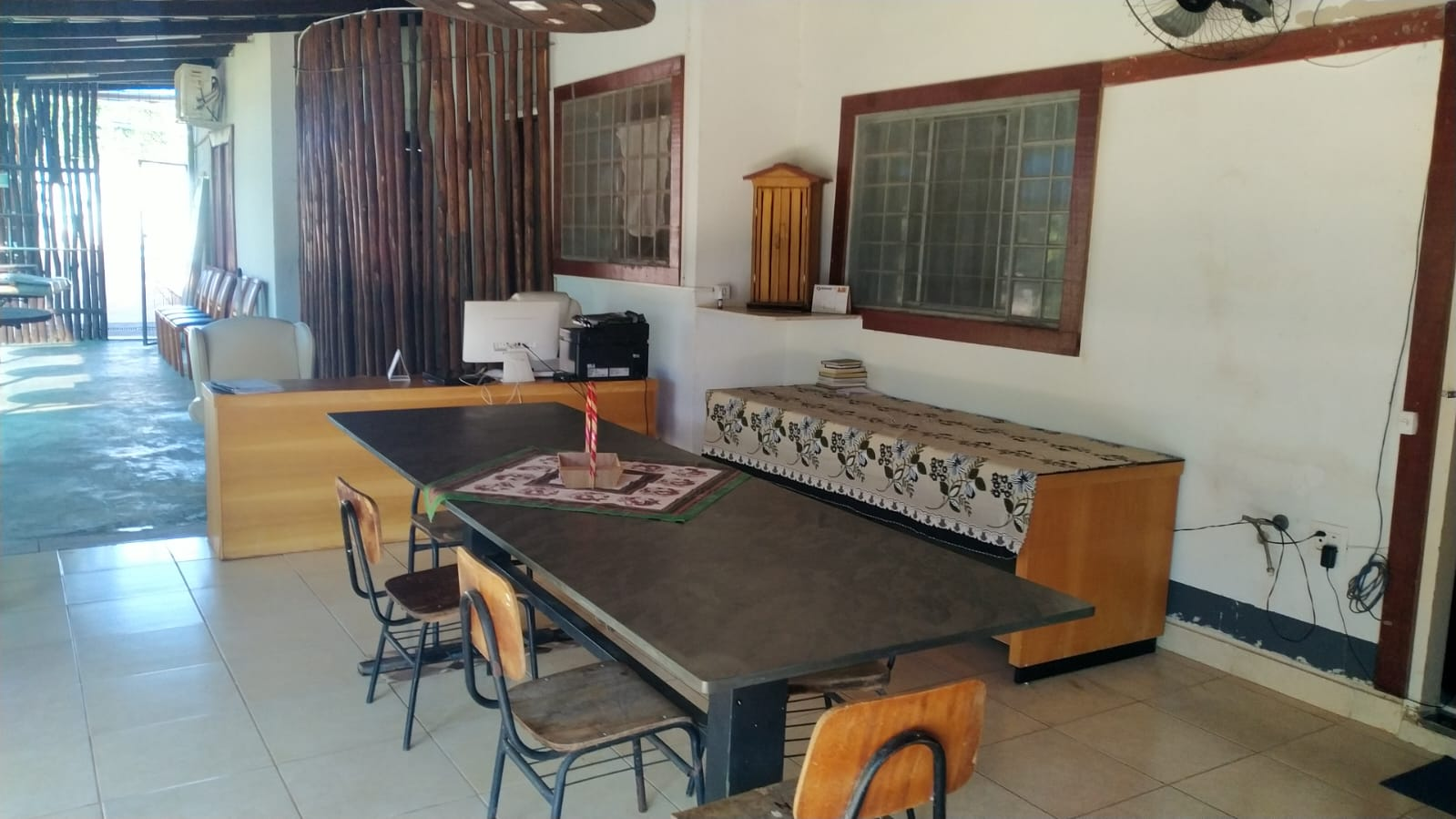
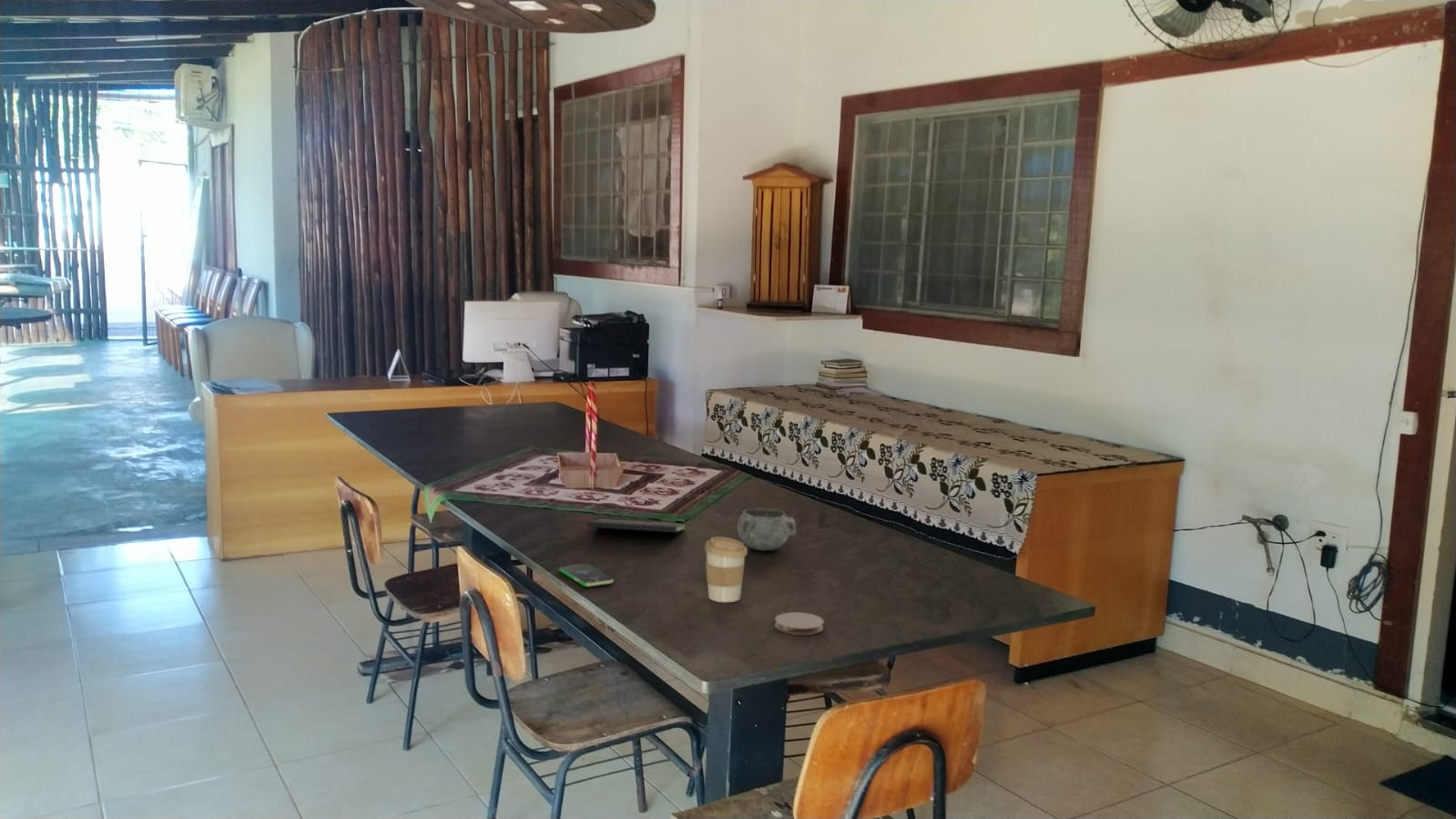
+ smartphone (585, 575)
+ coaster (799, 623)
+ decorative bowl (766, 529)
+ coffee cup (725, 568)
+ notepad (636, 526)
